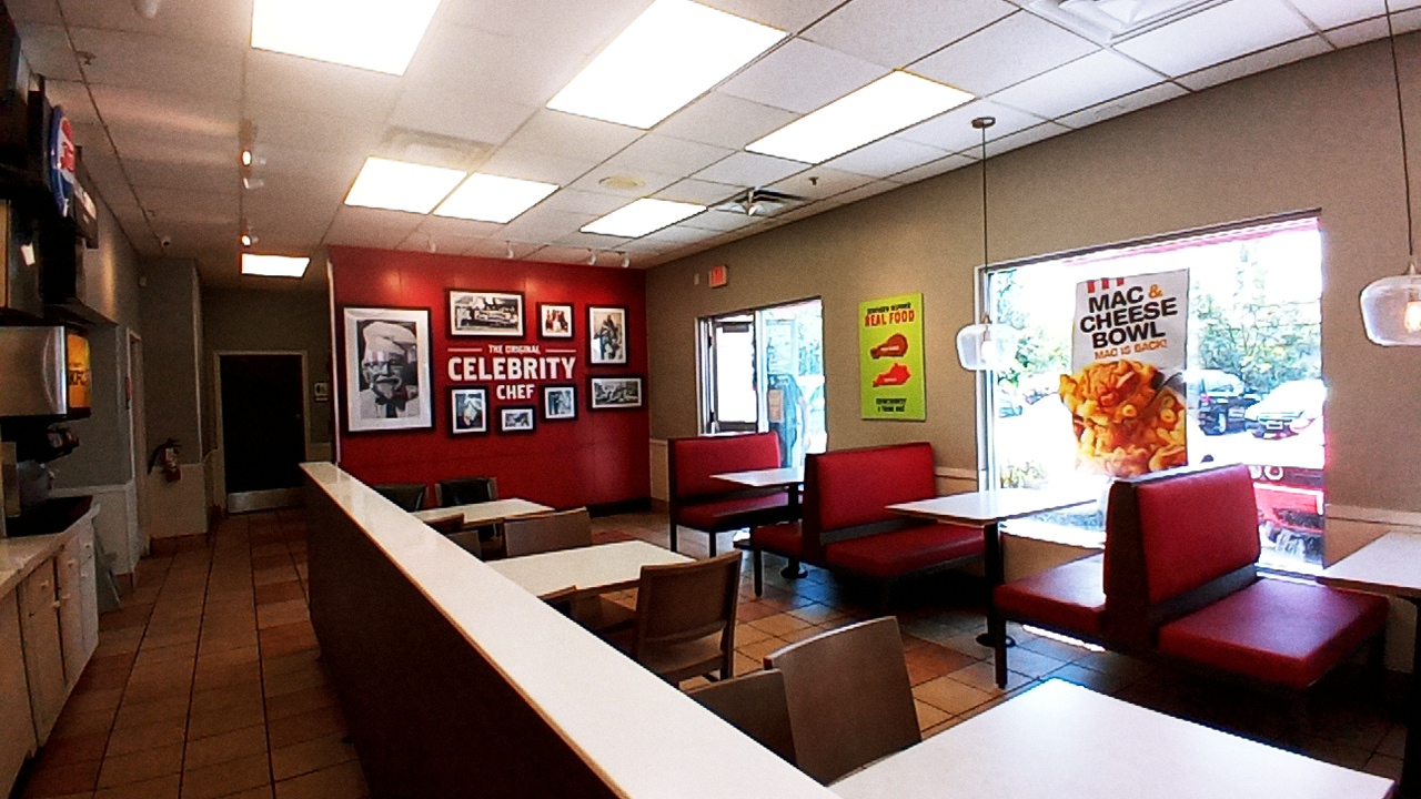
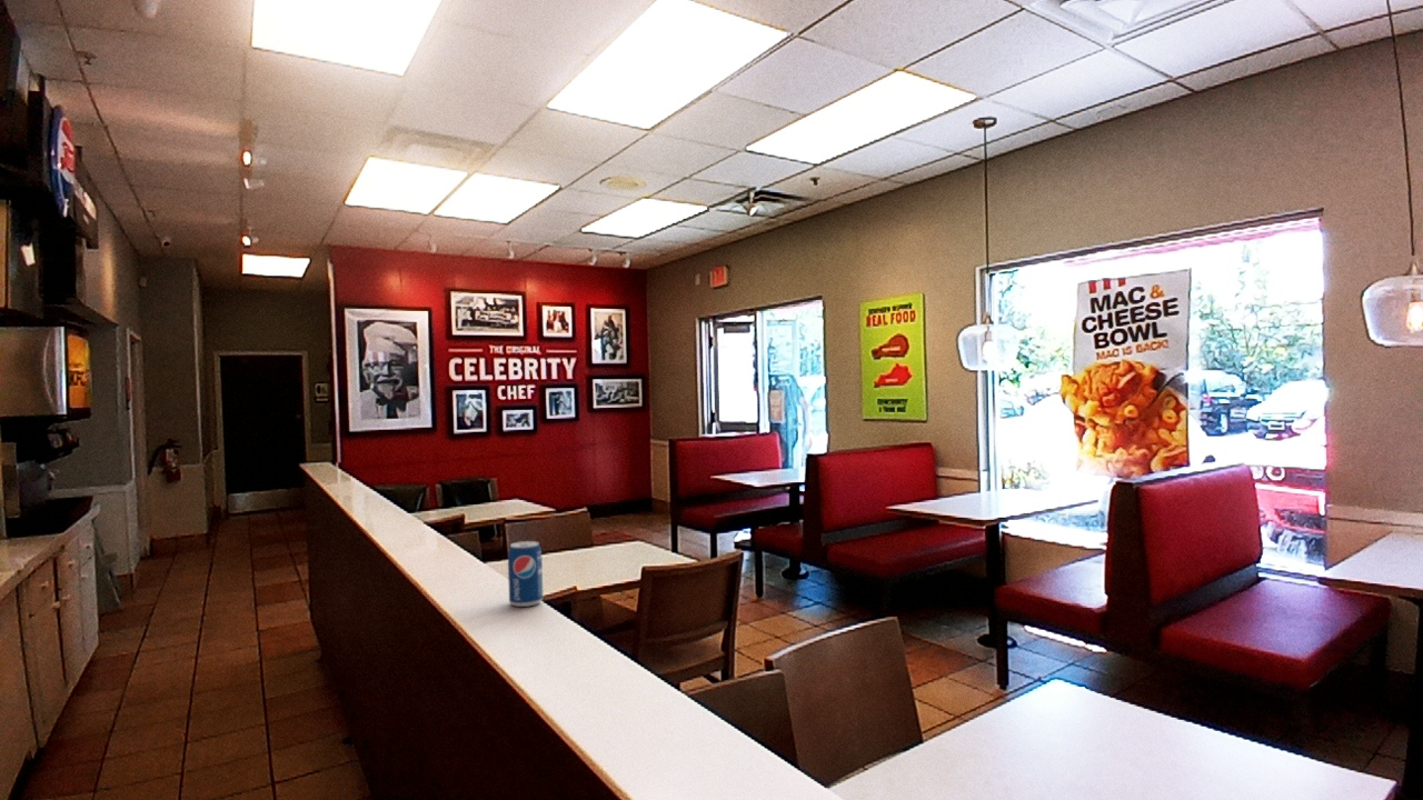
+ beverage can (525, 572)
